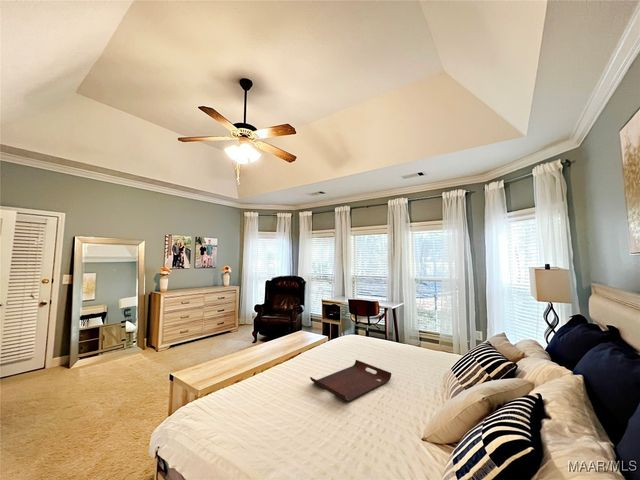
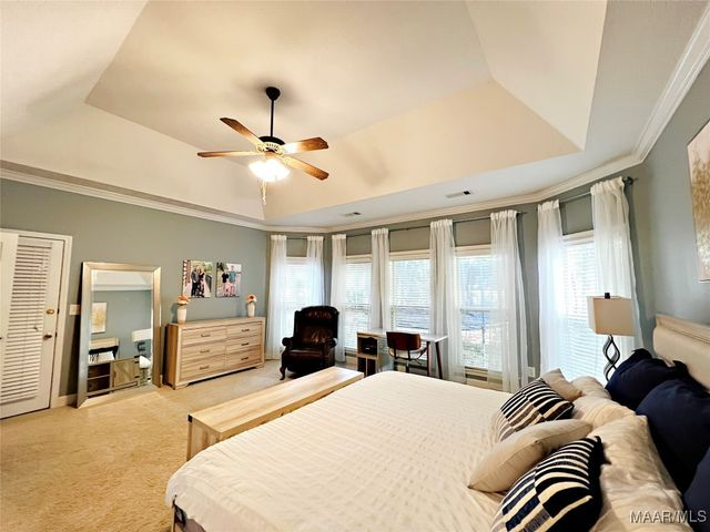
- serving tray (351, 378)
